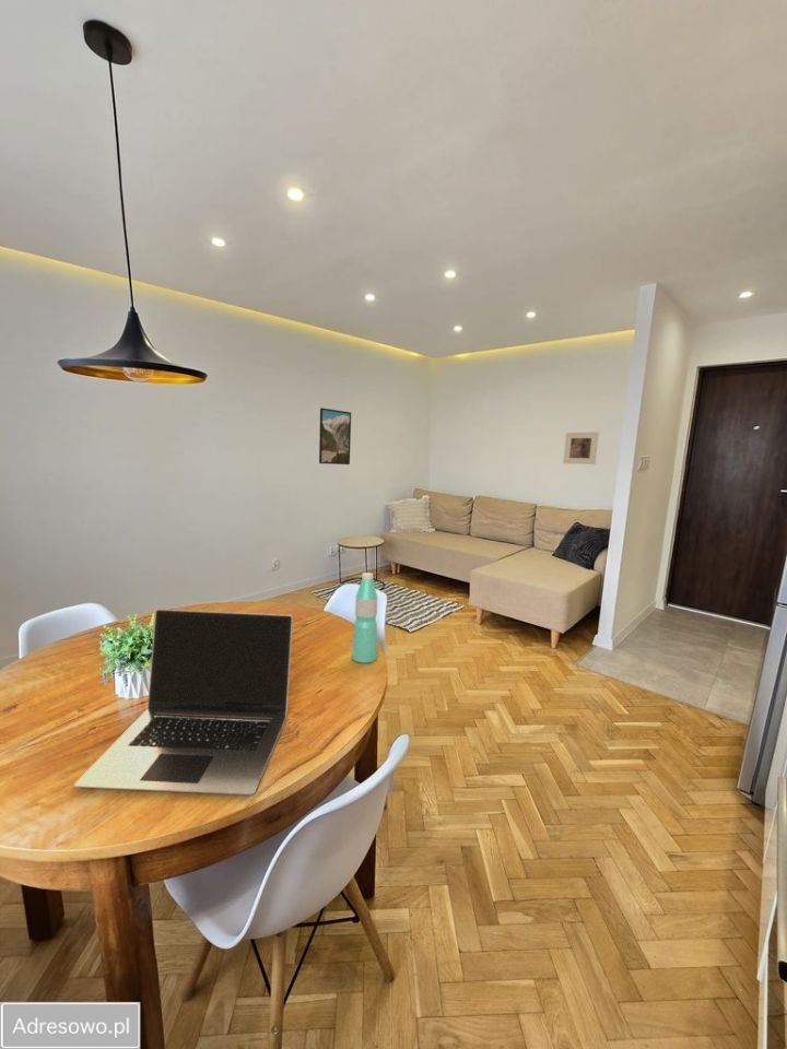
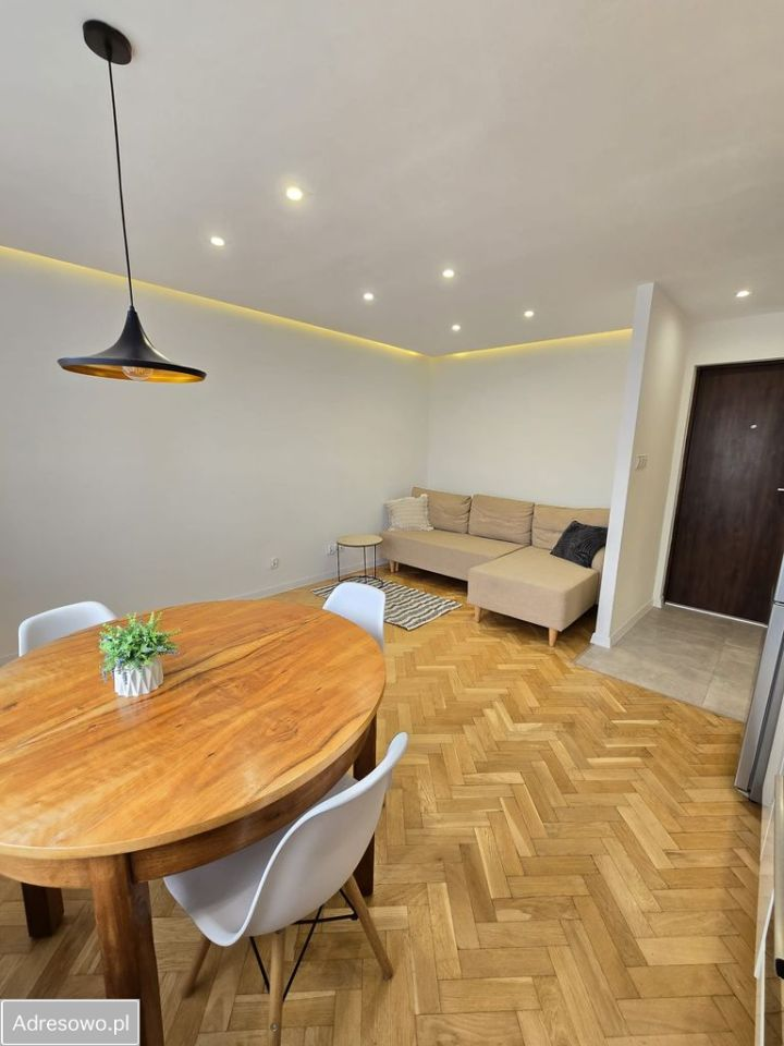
- laptop (198, 688)
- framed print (334, 437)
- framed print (580, 448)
- water bottle (365, 615)
